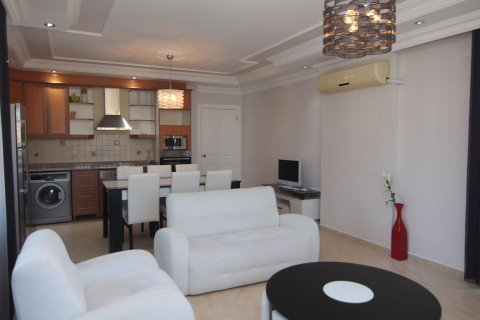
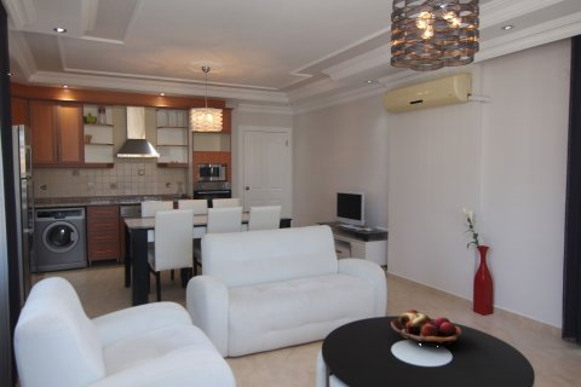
+ fruit basket (424, 327)
